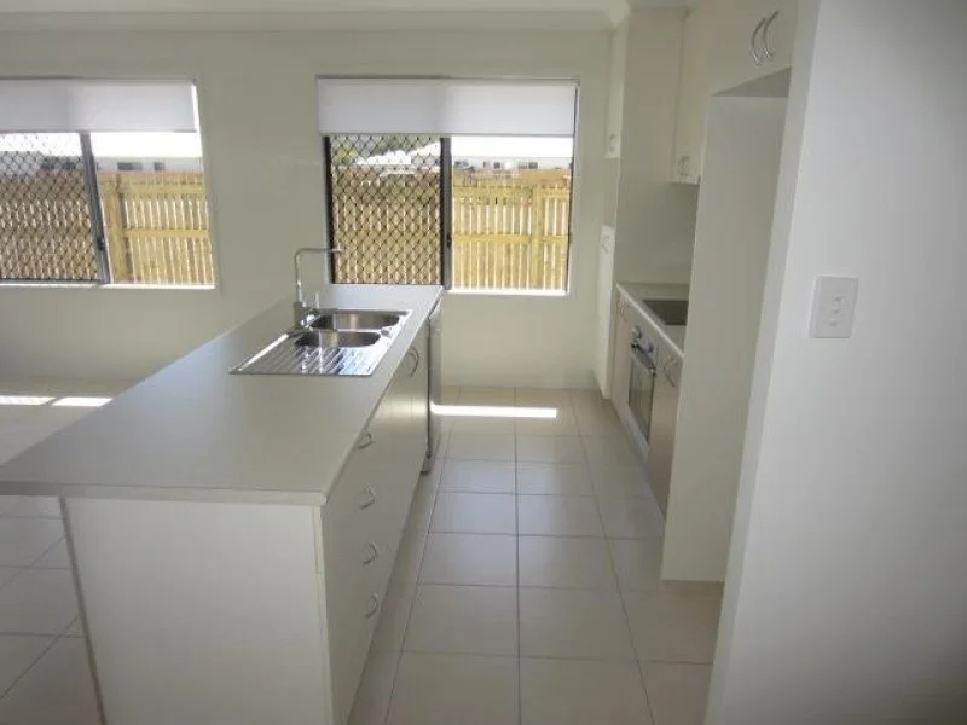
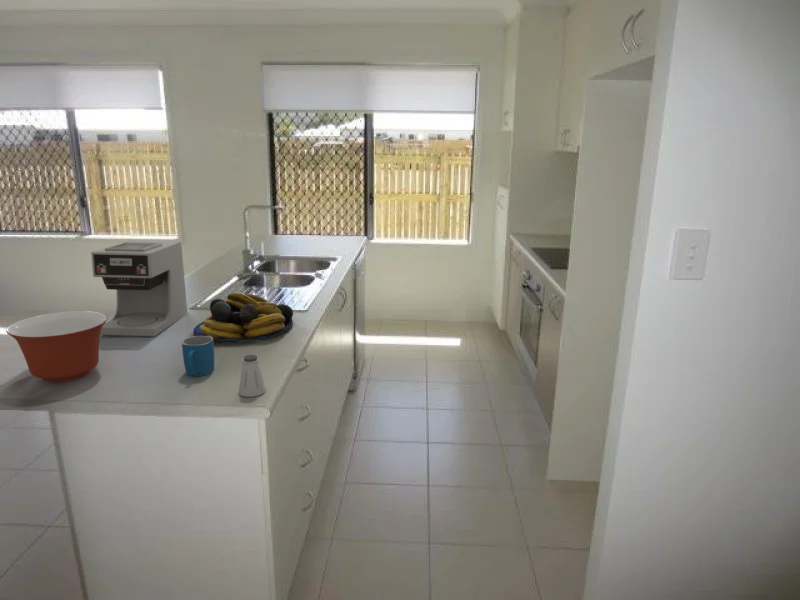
+ mixing bowl (62, 348)
+ coffee maker (141, 285)
+ fruit bowl (243, 311)
+ mug (197, 357)
+ saltshaker (251, 374)
